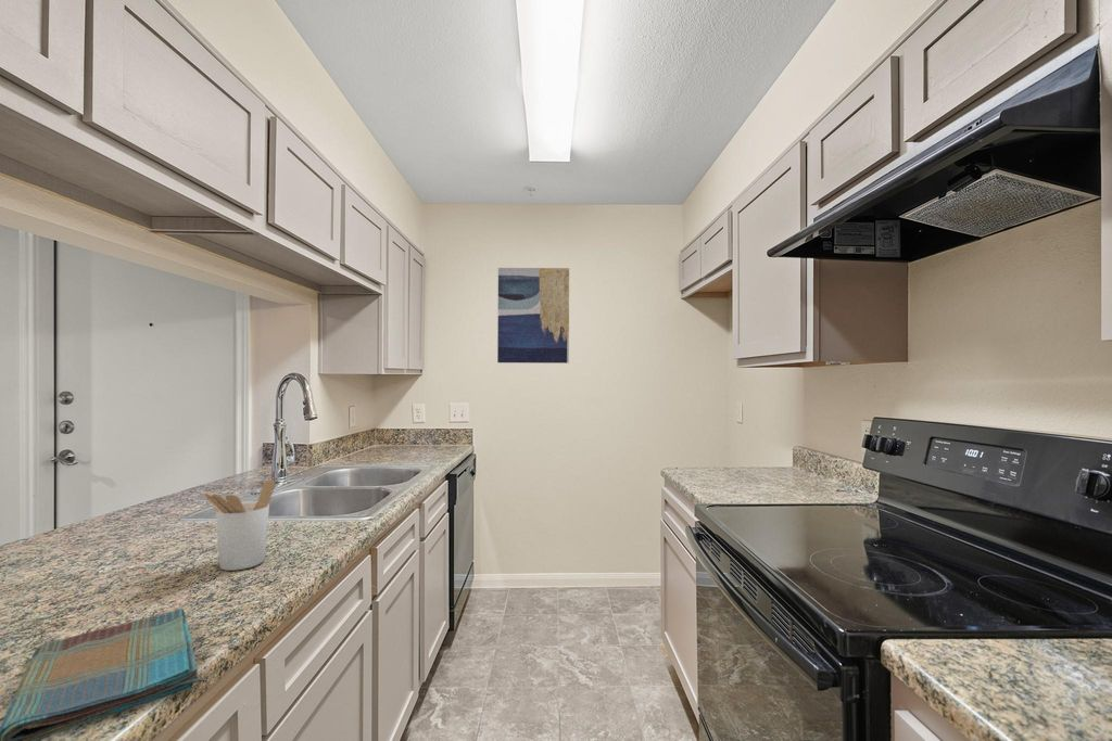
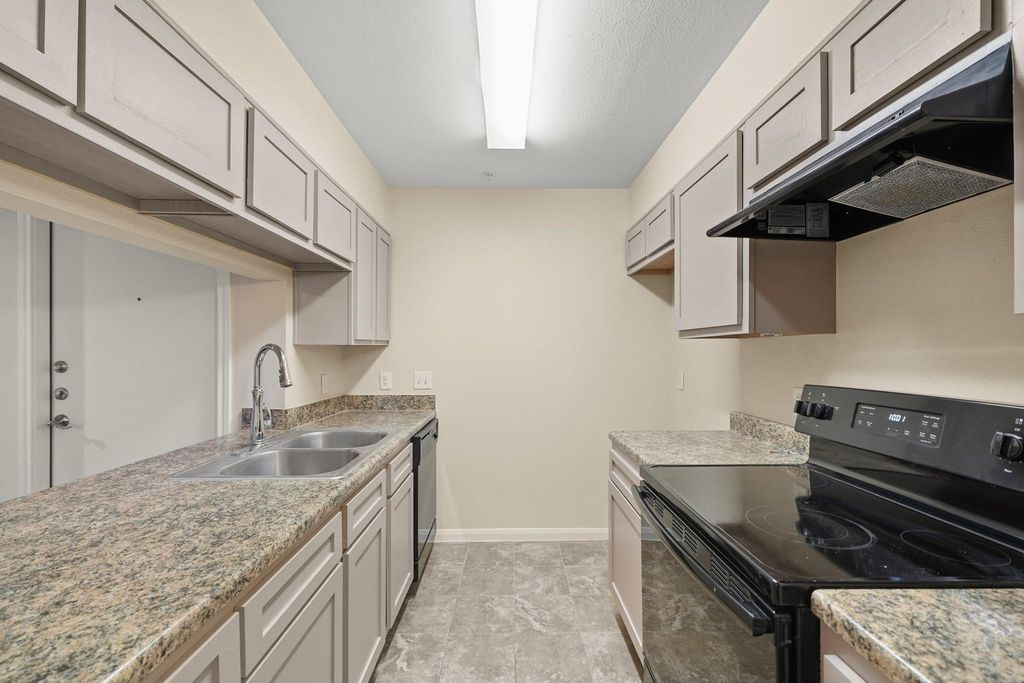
- utensil holder (237, 524)
- dish towel (111, 662)
- wall art (533, 315)
